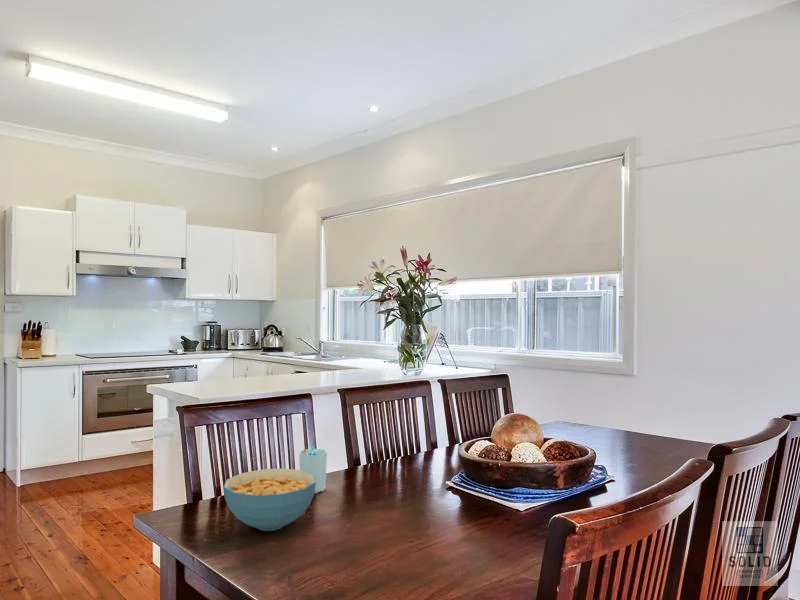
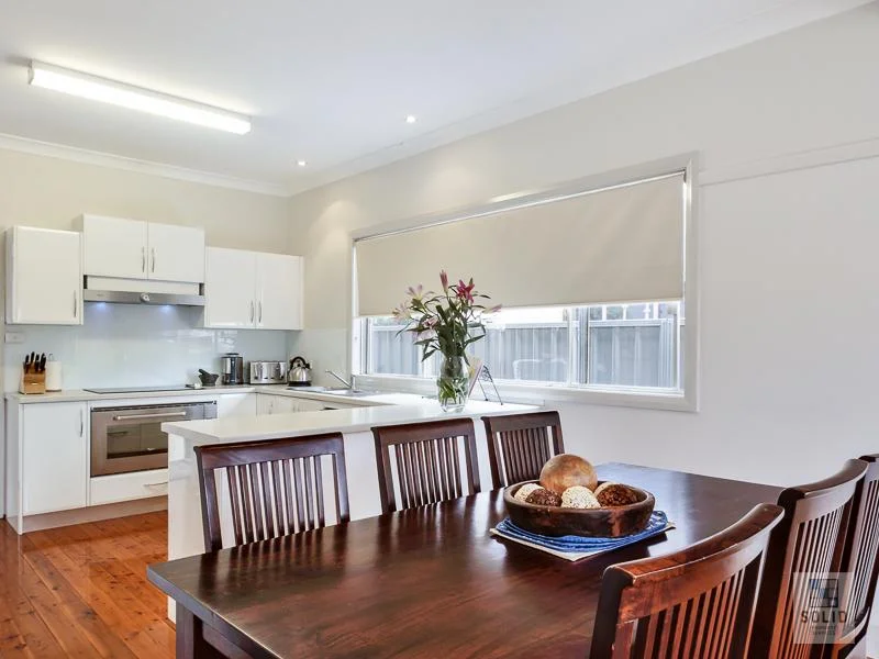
- cereal bowl (270, 503)
- cup (312, 466)
